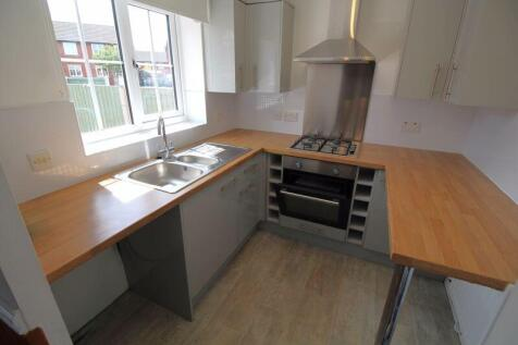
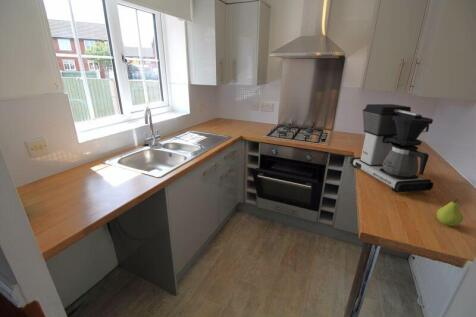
+ fruit (451, 211)
+ coffee maker (393, 144)
